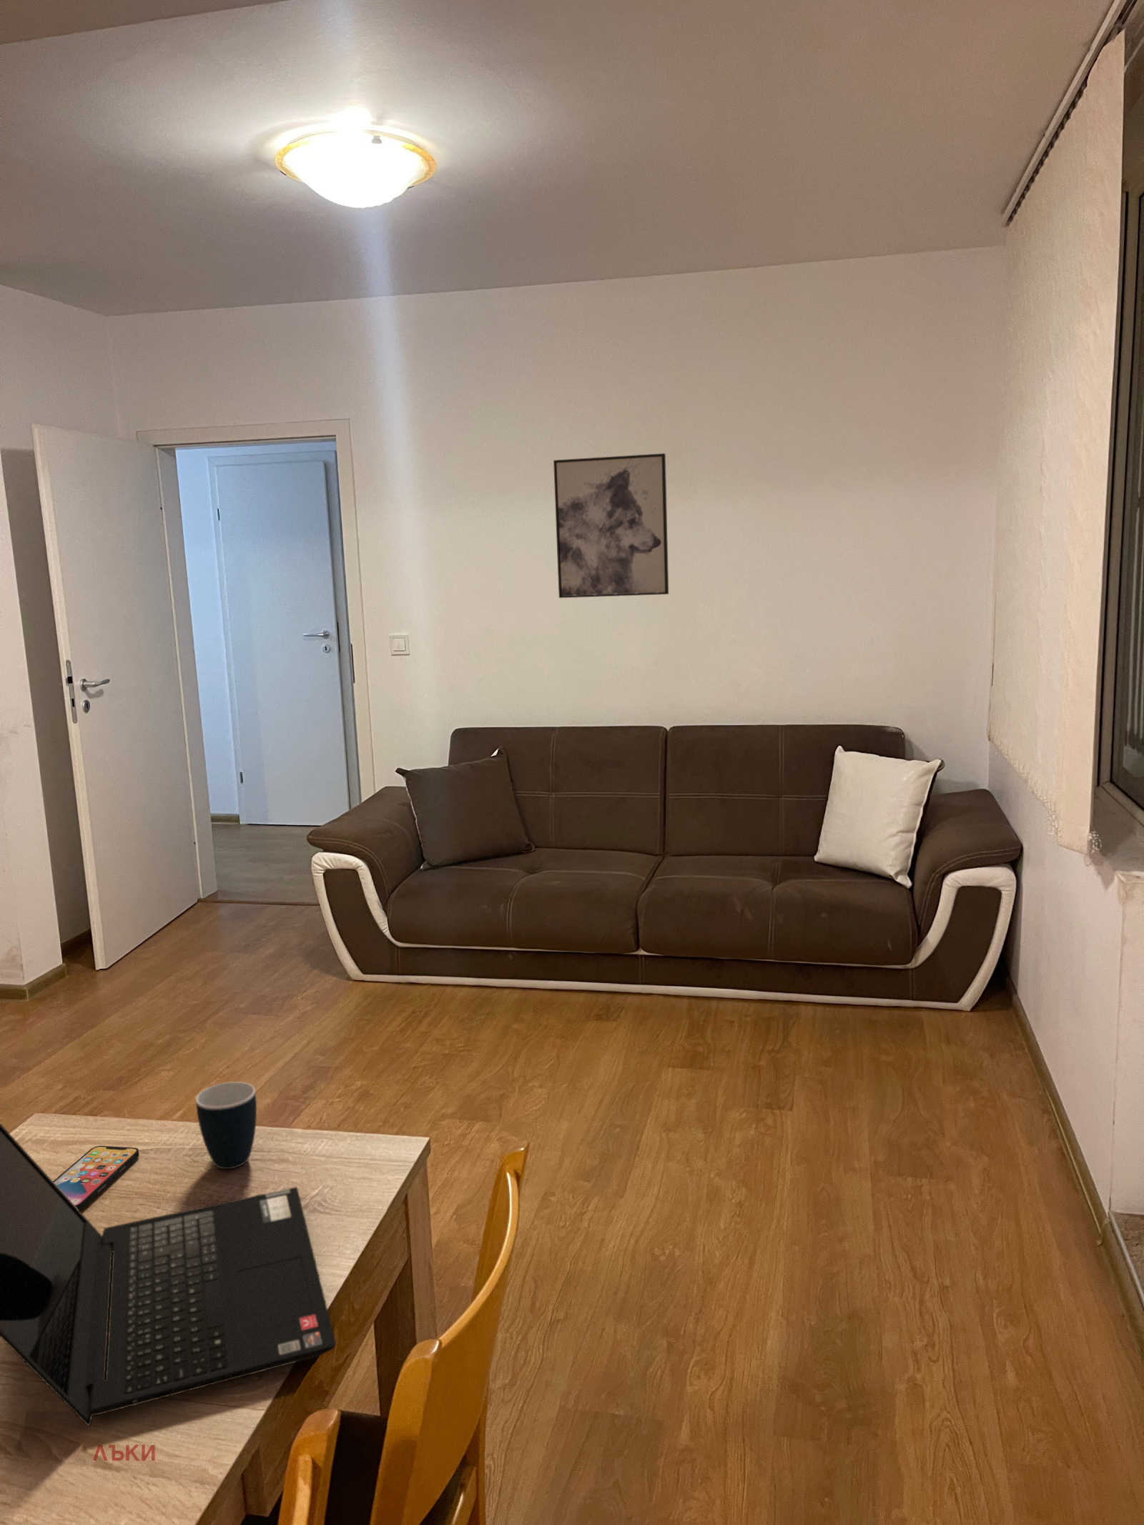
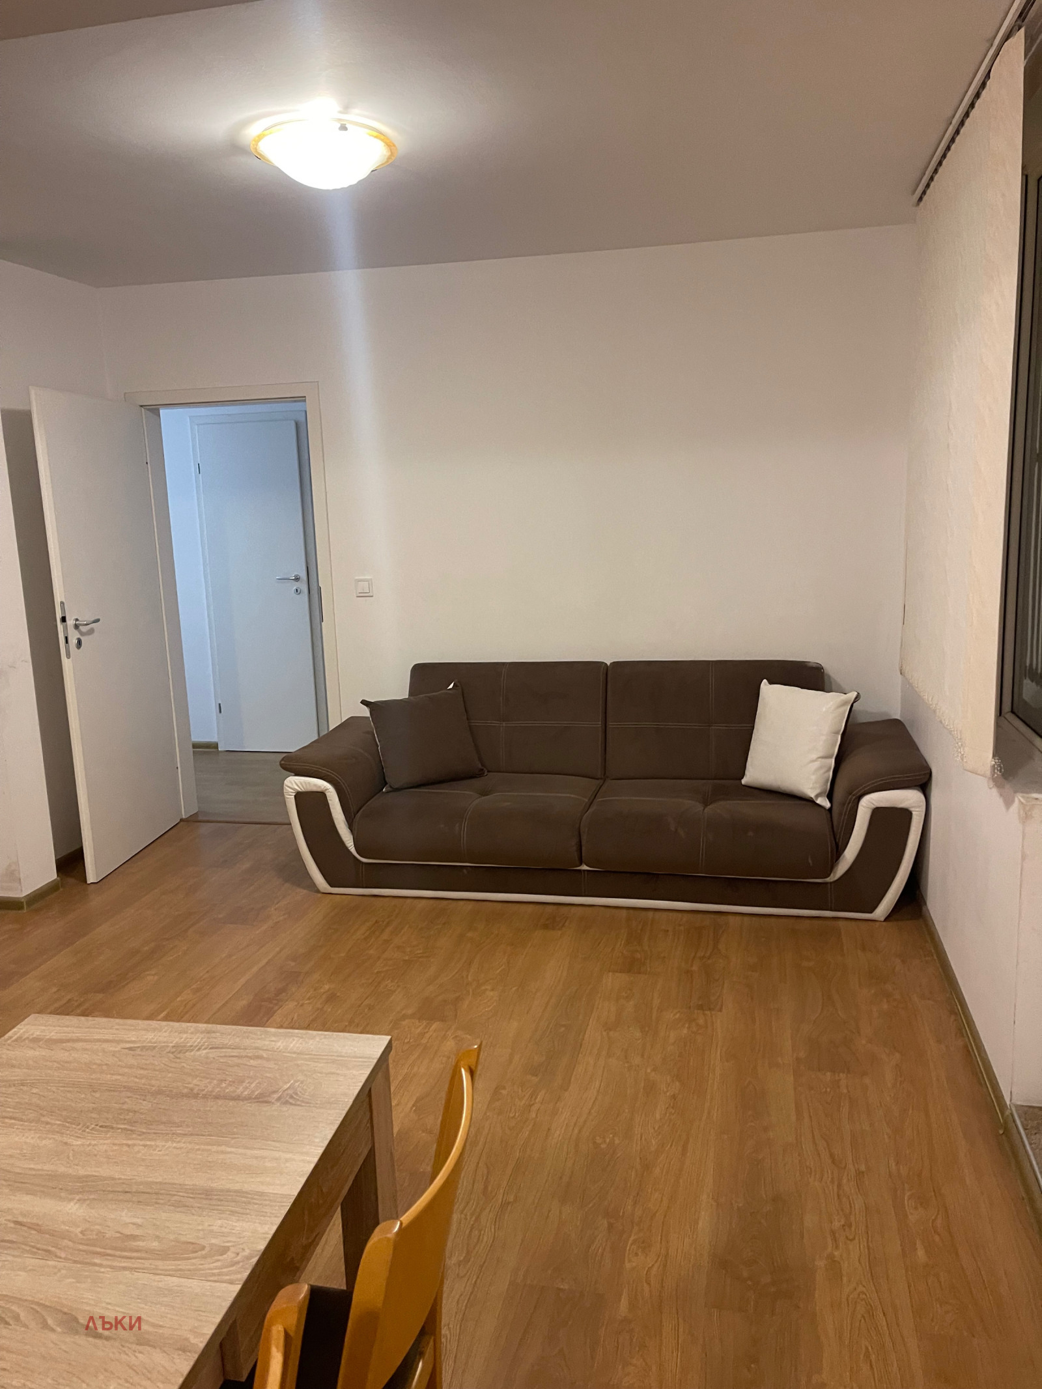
- smartphone (87, 1176)
- mug (227, 1124)
- wall art (610, 526)
- laptop computer (148, 1225)
